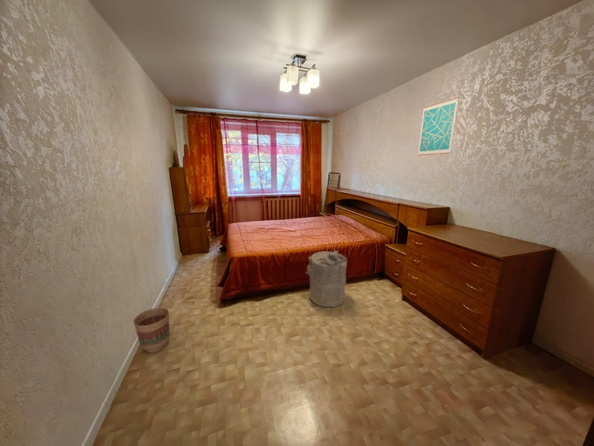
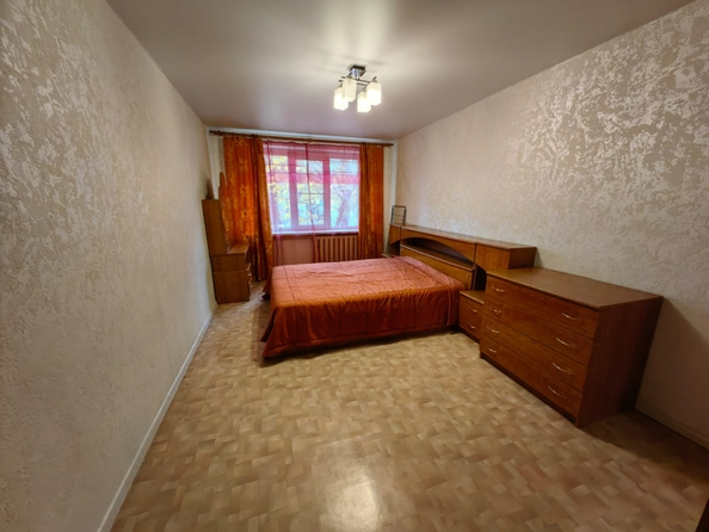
- flower pot (154, 331)
- laundry hamper (325, 275)
- wall art (436, 129)
